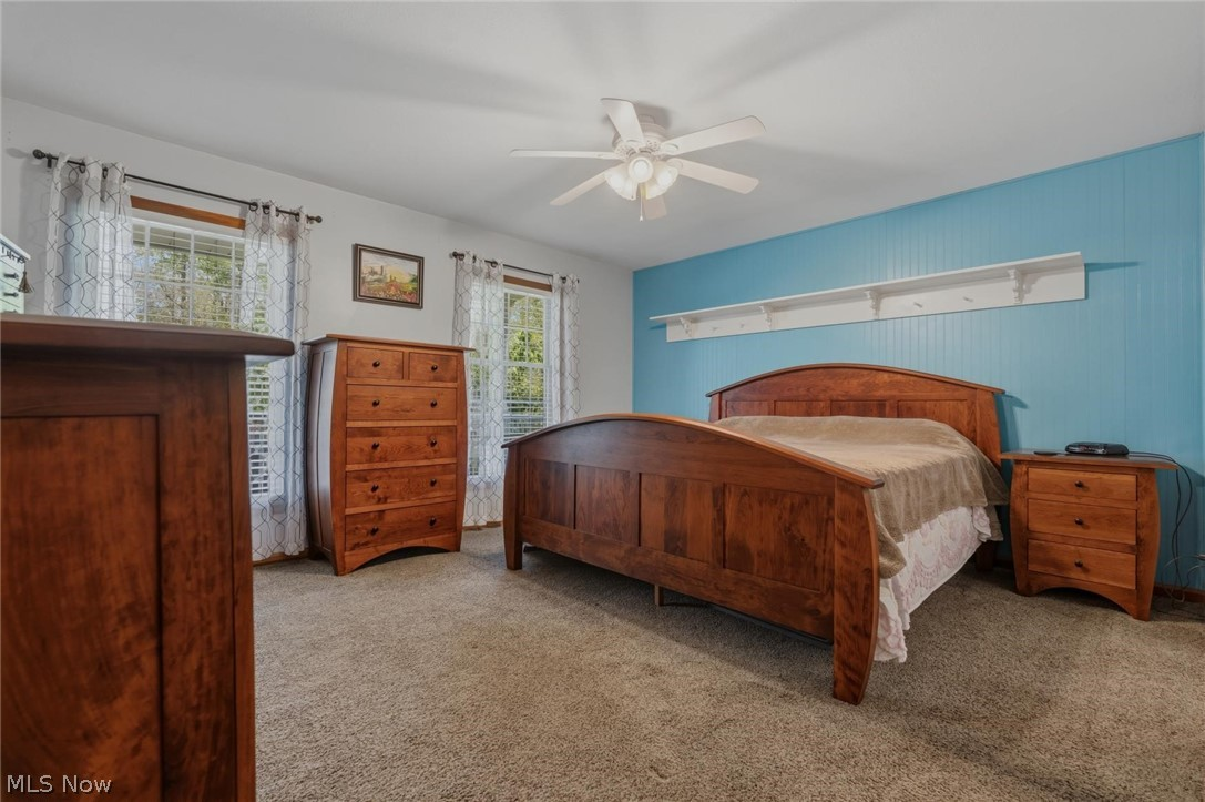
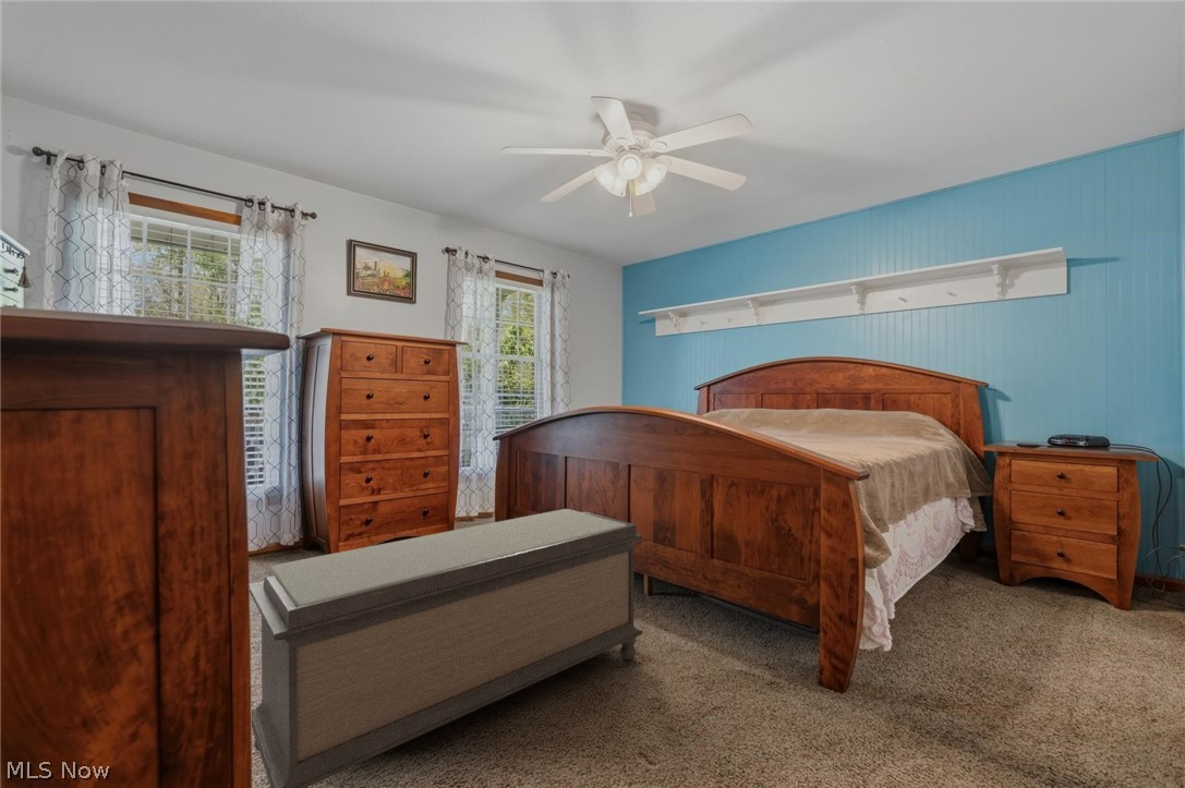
+ bench (473, 618)
